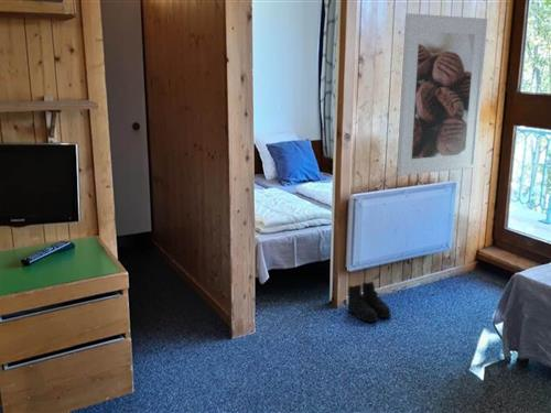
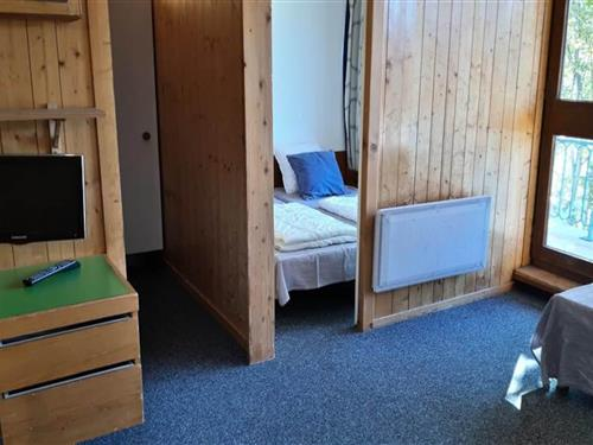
- boots (368, 300)
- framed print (442, 96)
